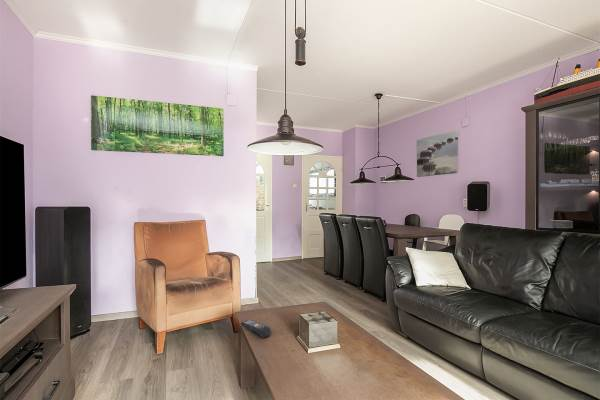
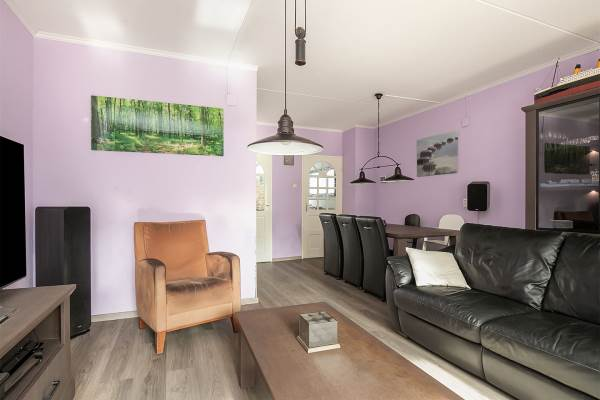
- remote control (255, 327)
